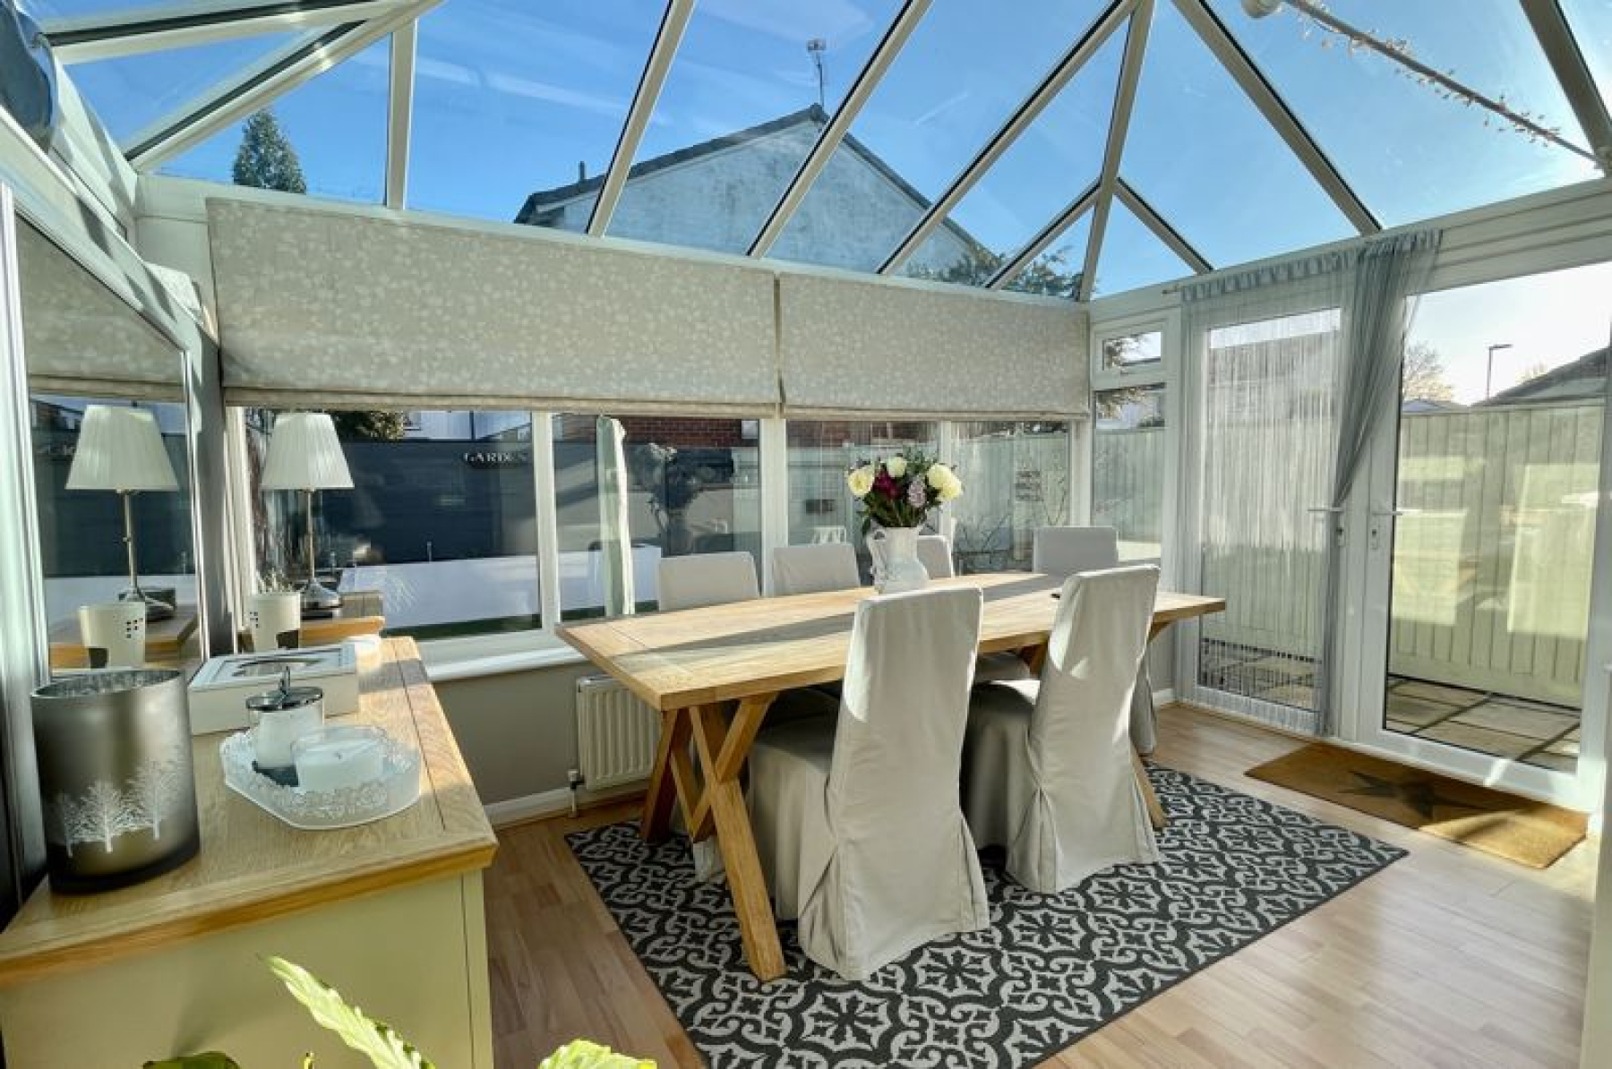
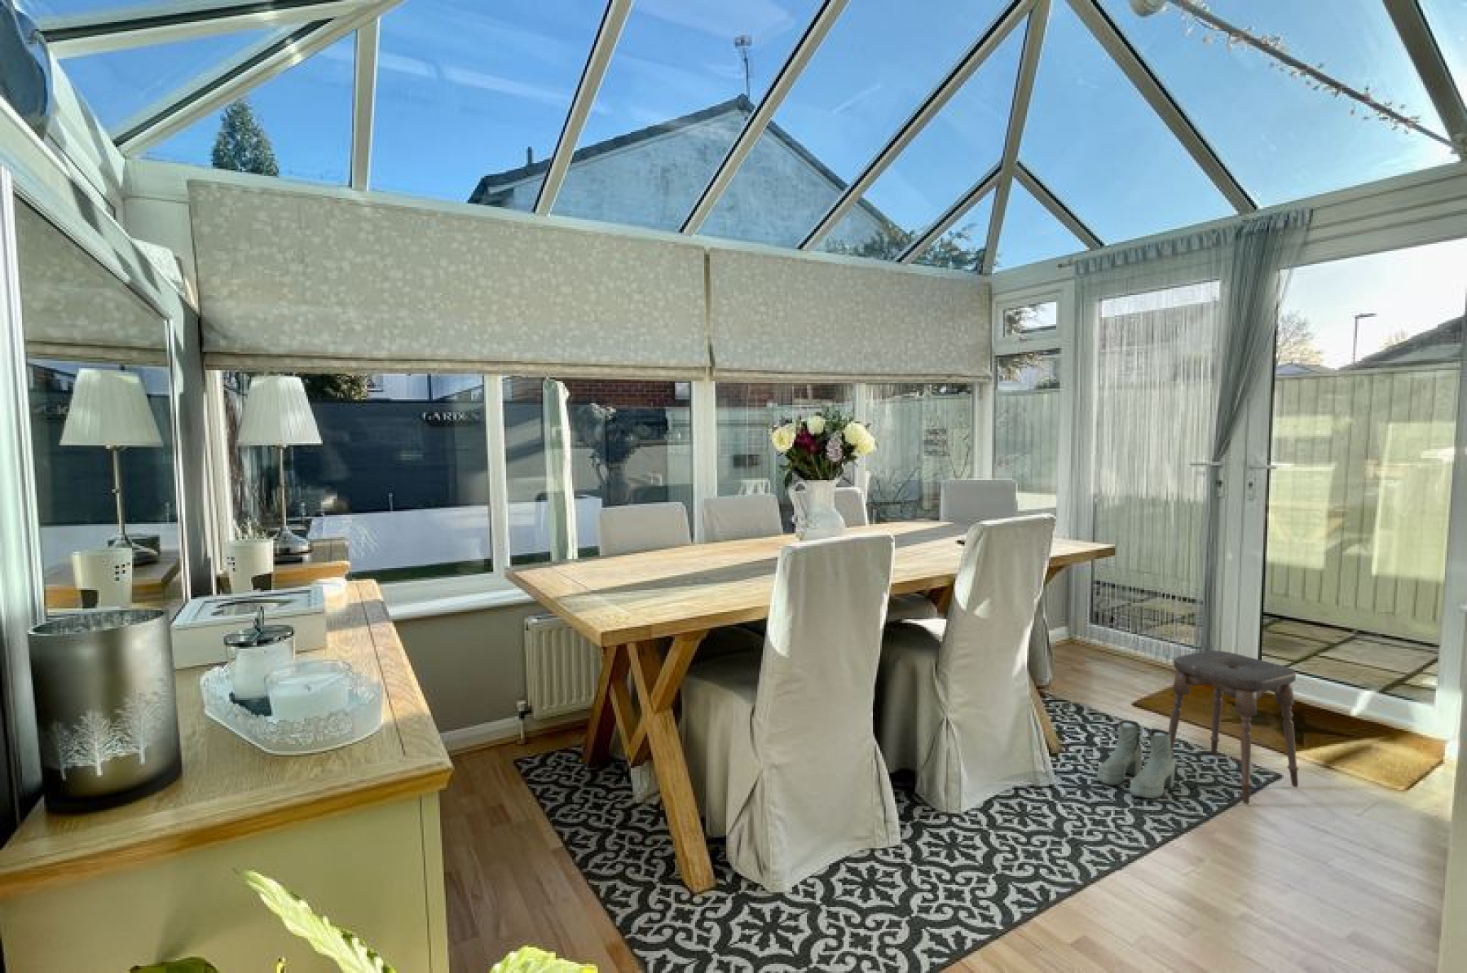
+ stool (1236, 712)
+ boots (1137, 756)
